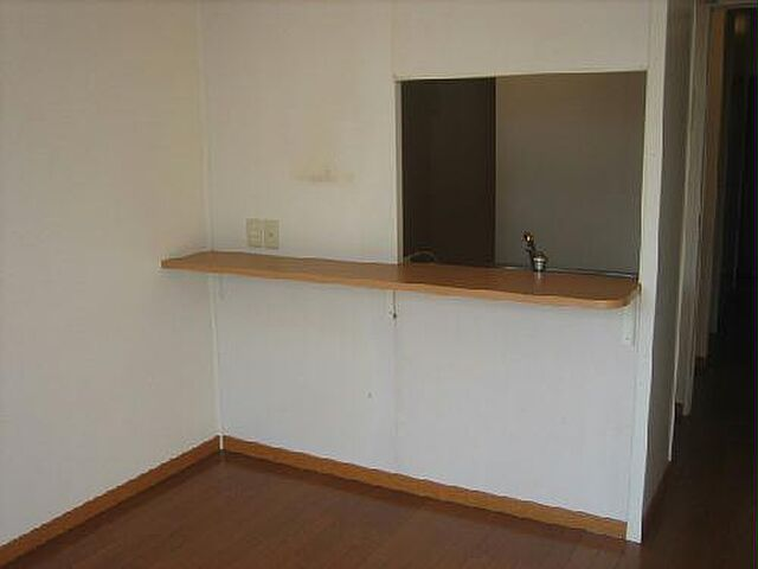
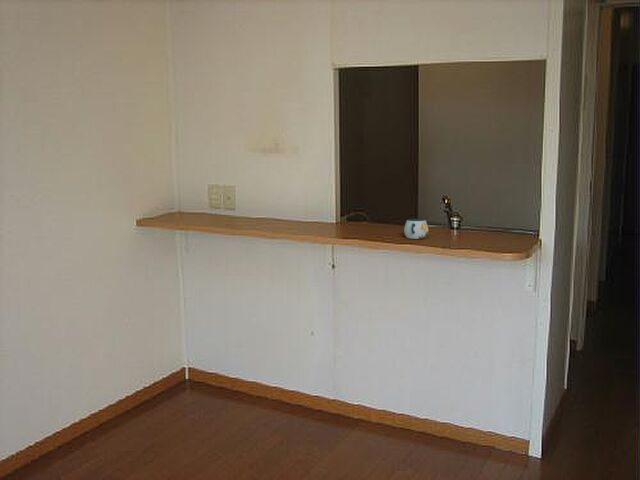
+ mug (415, 229)
